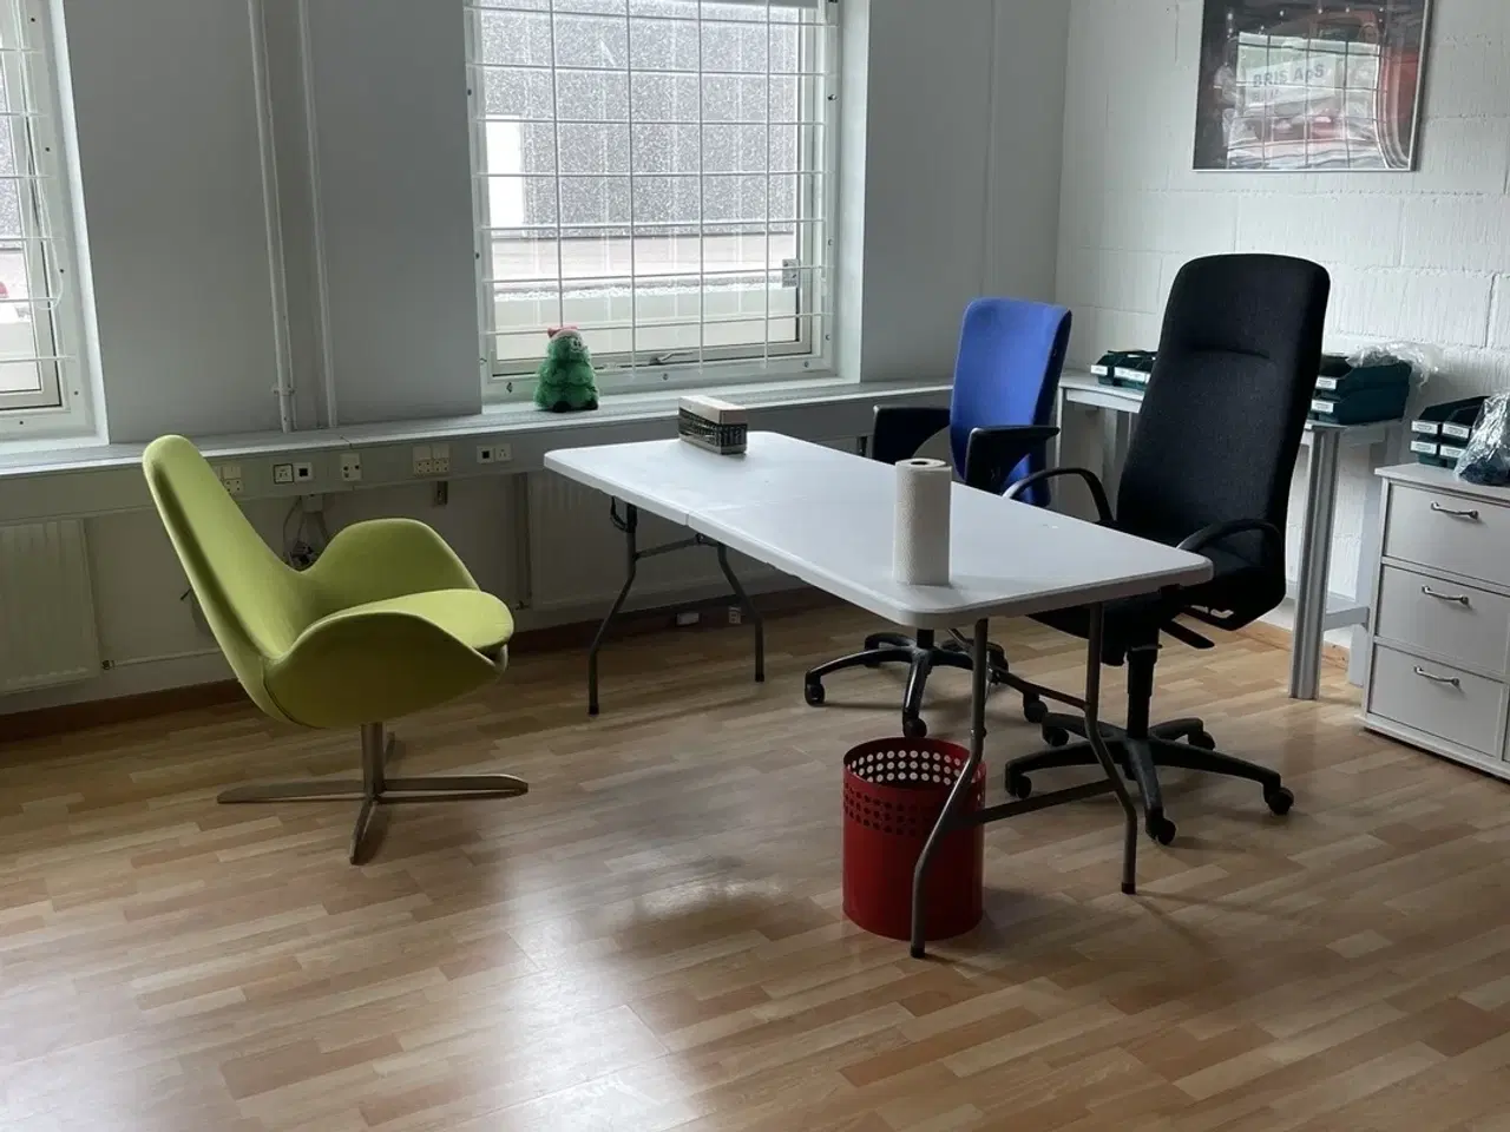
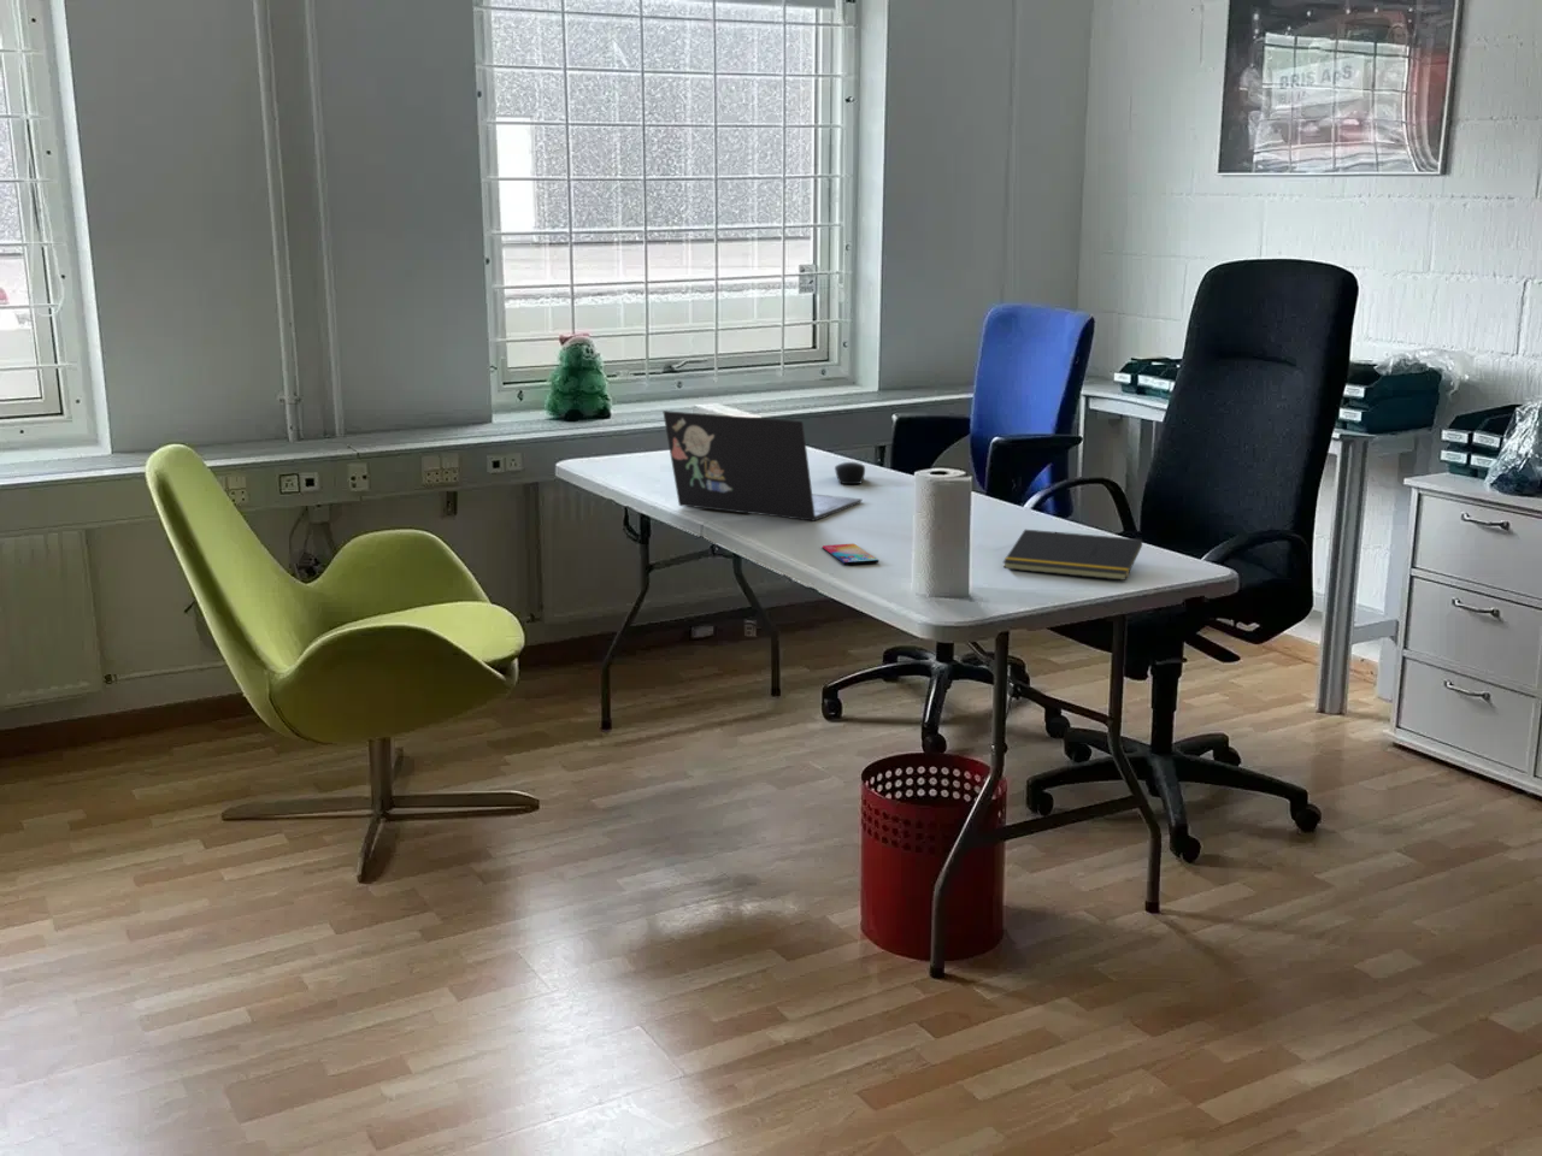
+ laptop (764, 458)
+ smartphone (849, 554)
+ notepad (1073, 552)
+ computer mouse (849, 471)
